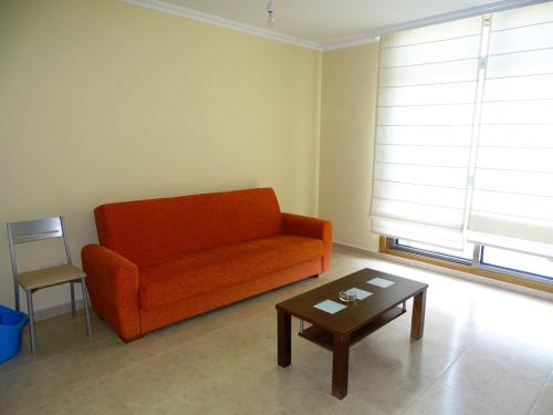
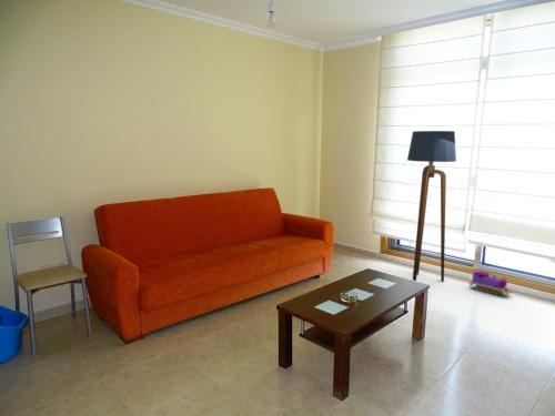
+ toy train (490, 283)
+ floor lamp (425, 209)
